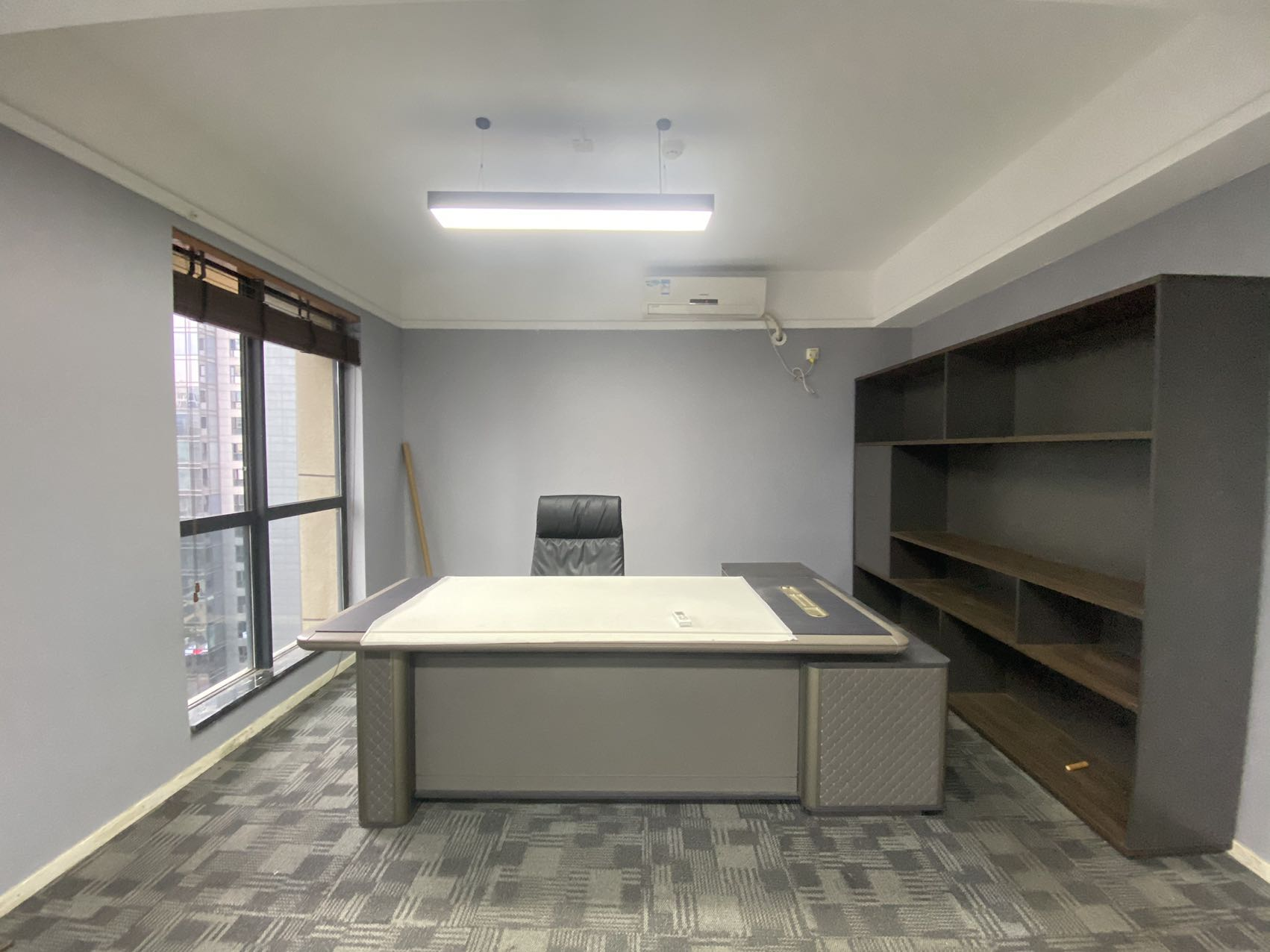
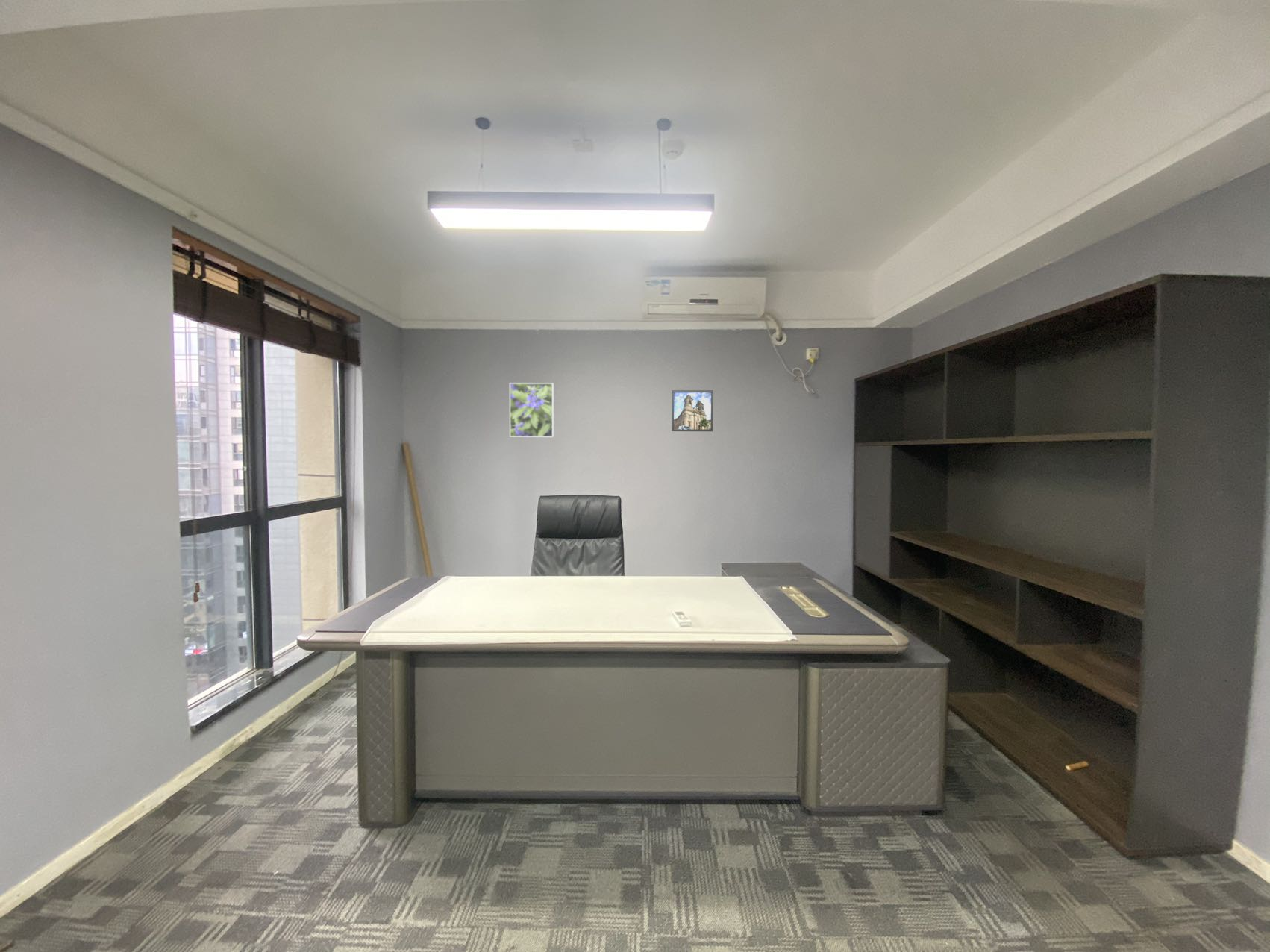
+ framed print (692, 410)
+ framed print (531, 410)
